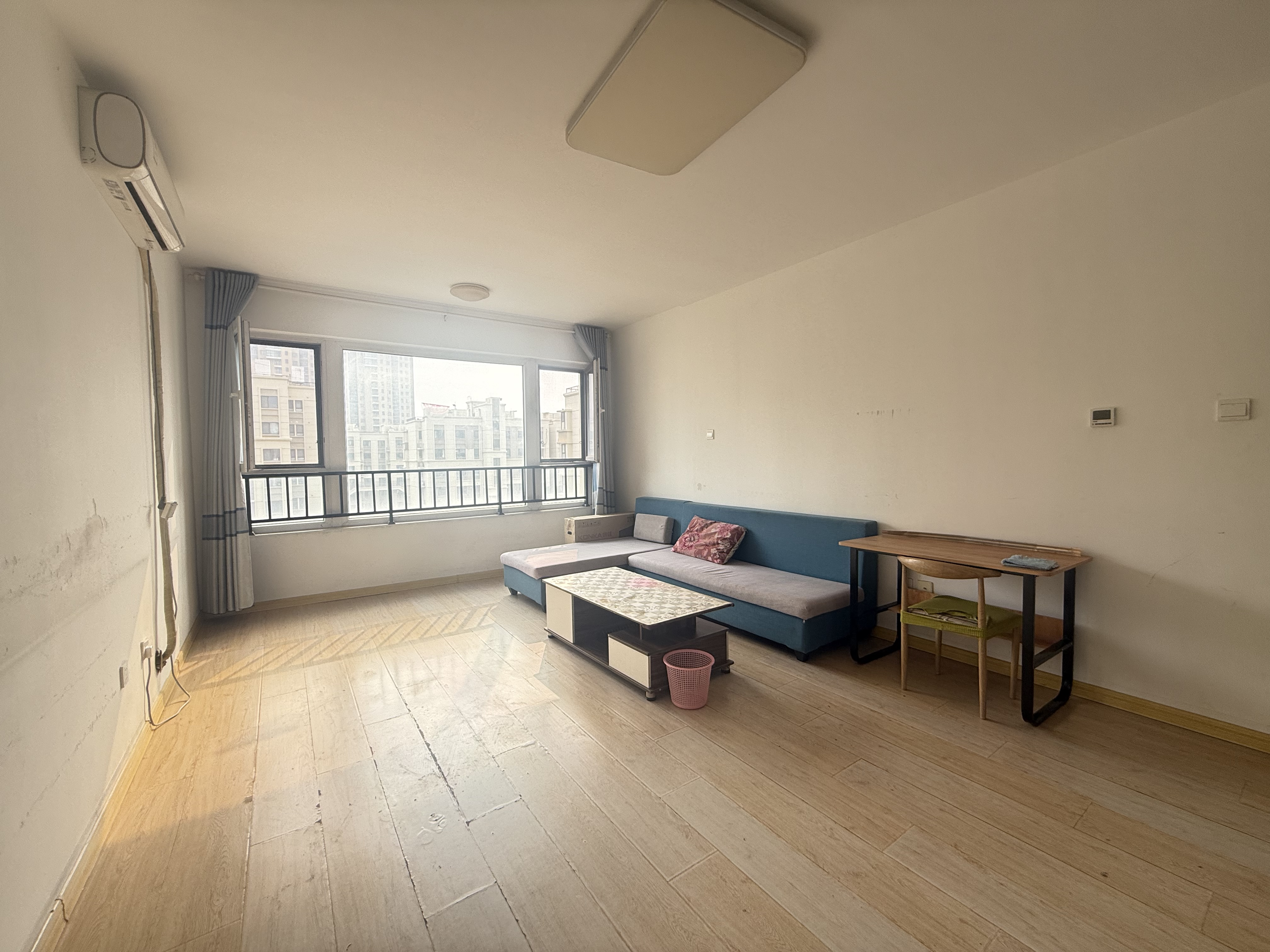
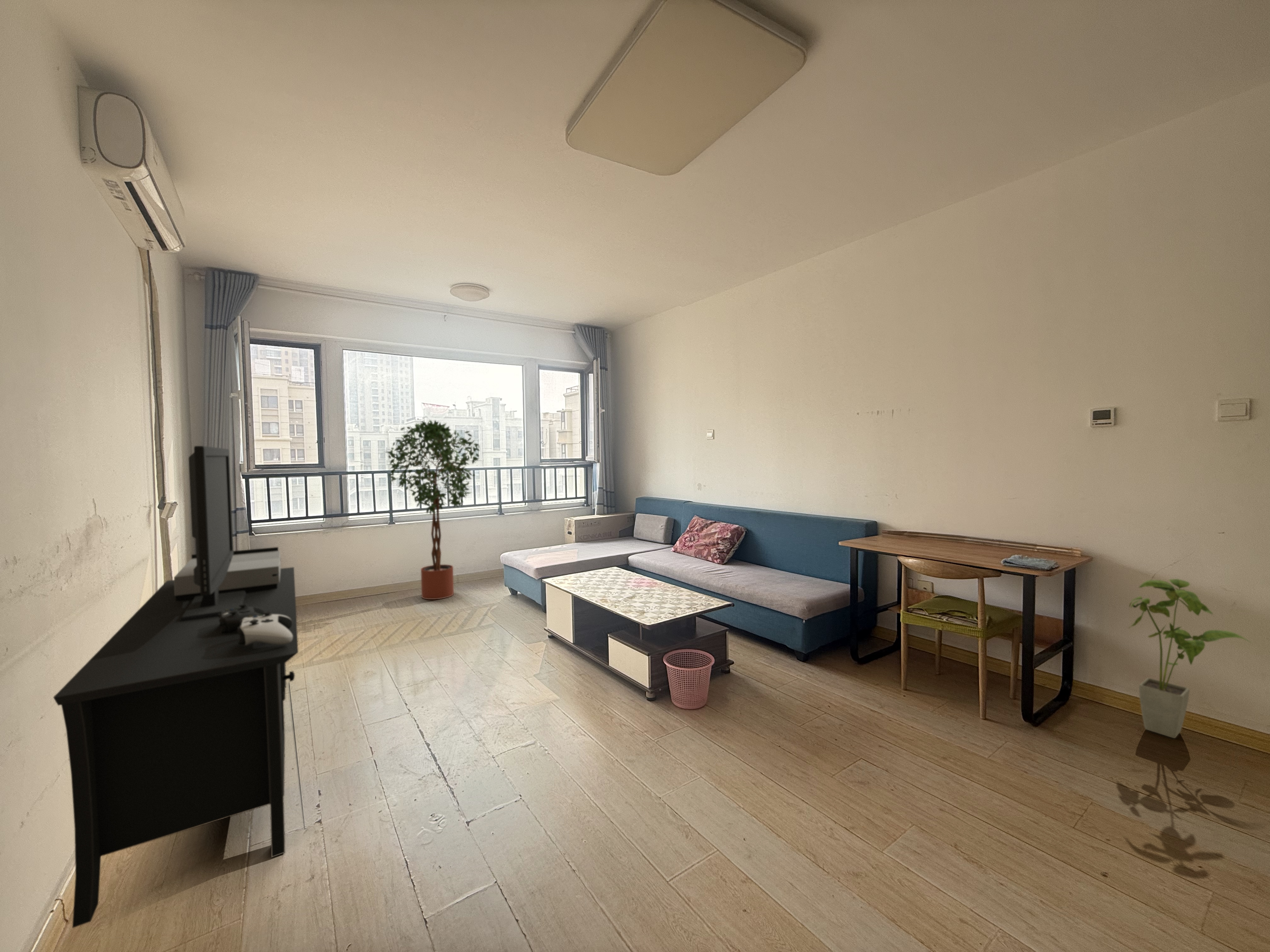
+ potted tree (435, 509)
+ media console (217, 606)
+ house plant (1180, 659)
